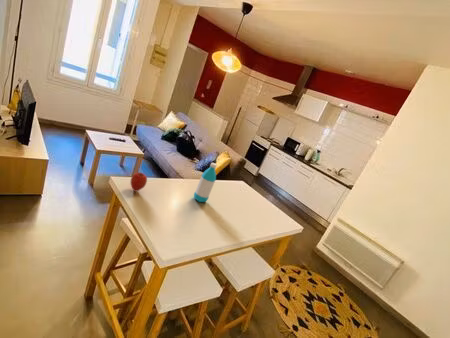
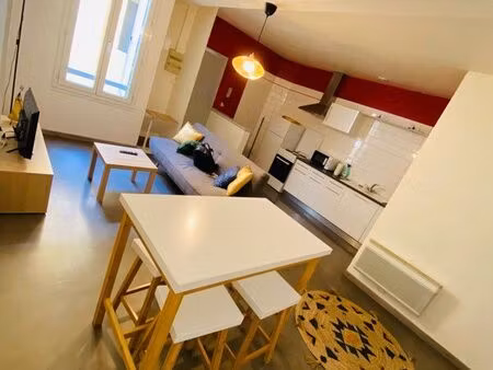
- apple (138, 182)
- water bottle (206, 182)
